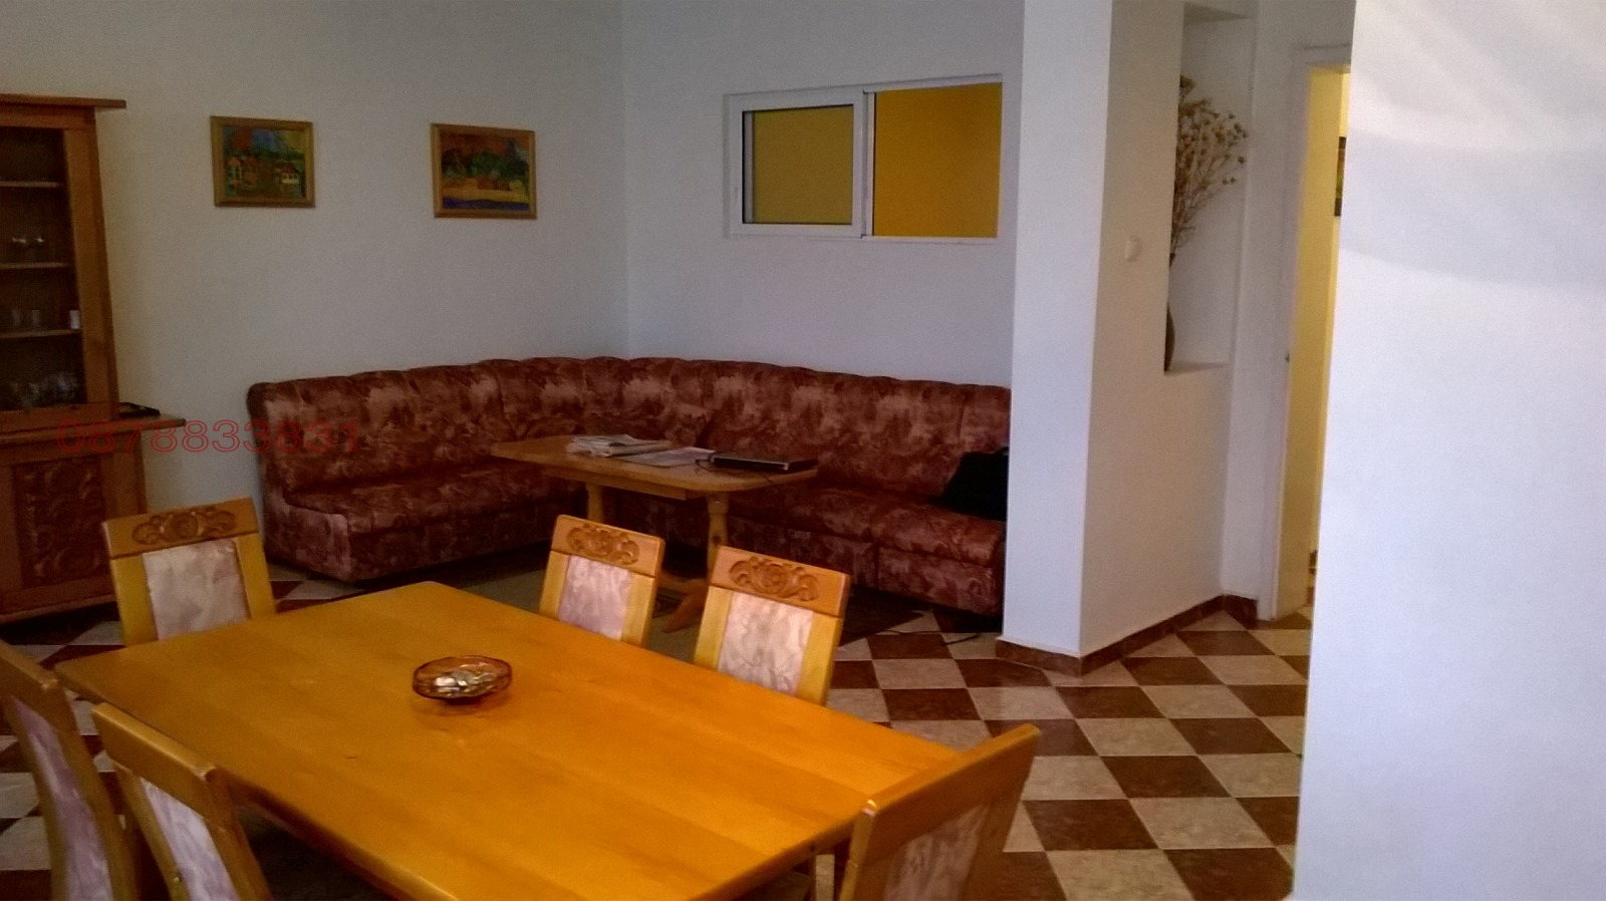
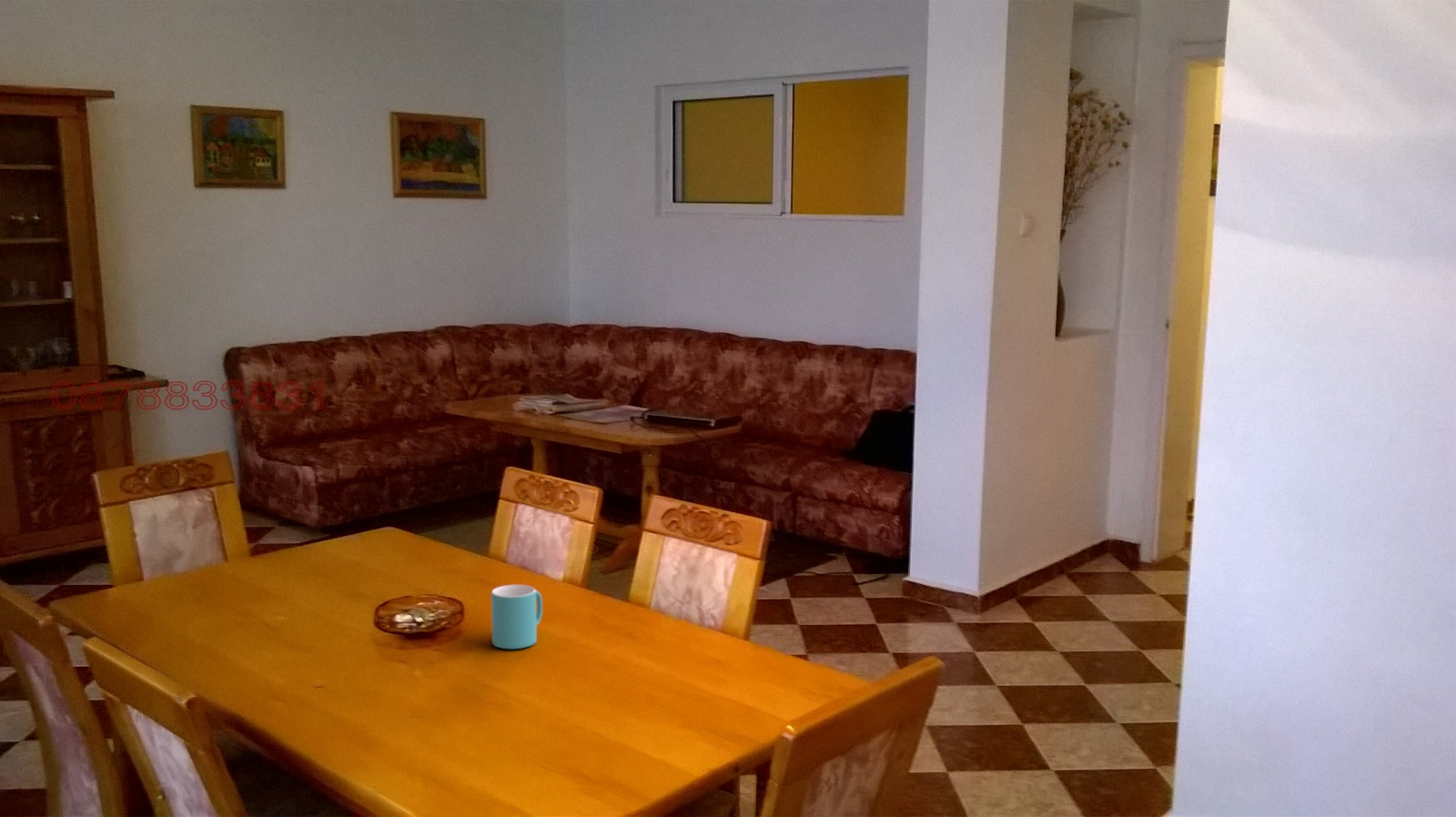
+ mug (520, 613)
